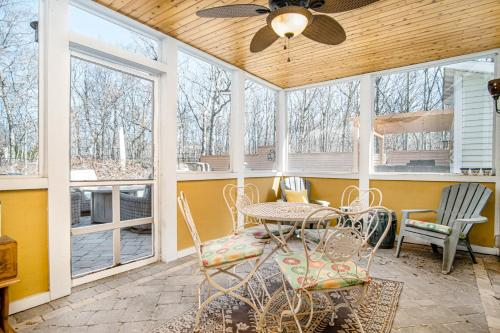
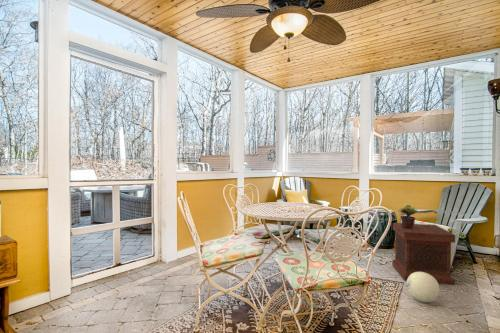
+ potted plant (407, 215)
+ side table (420, 251)
+ ball (422, 286)
